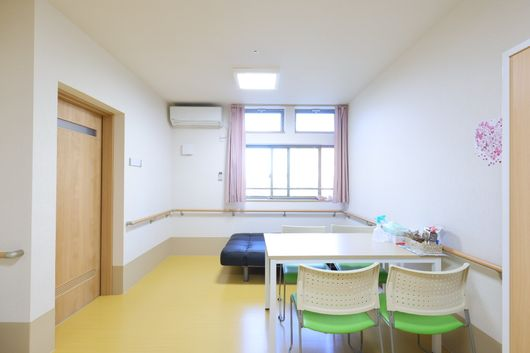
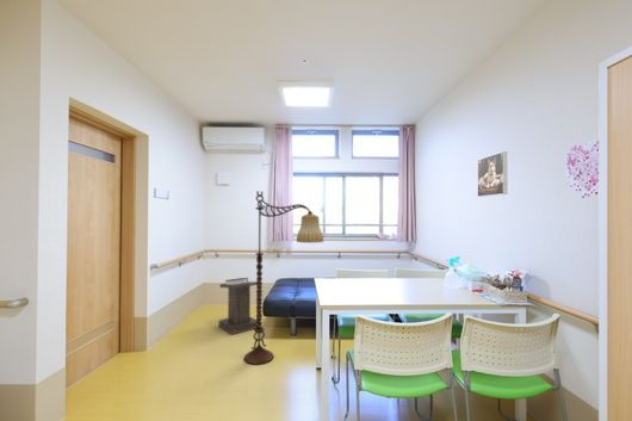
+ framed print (491, 175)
+ floor lamp (261, 272)
+ lectern (238, 302)
